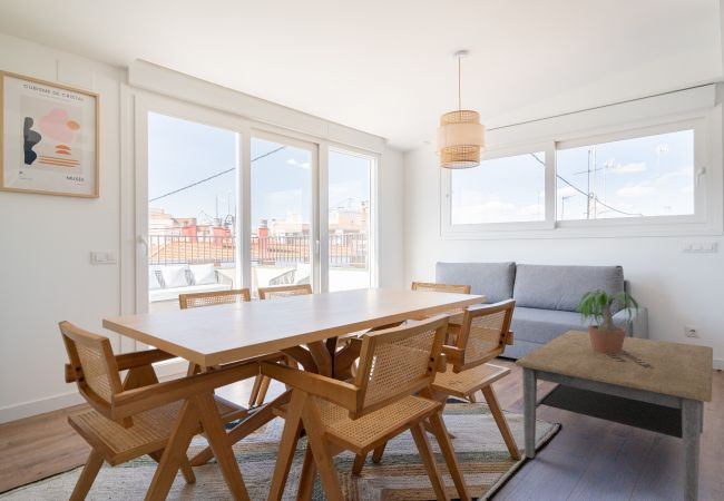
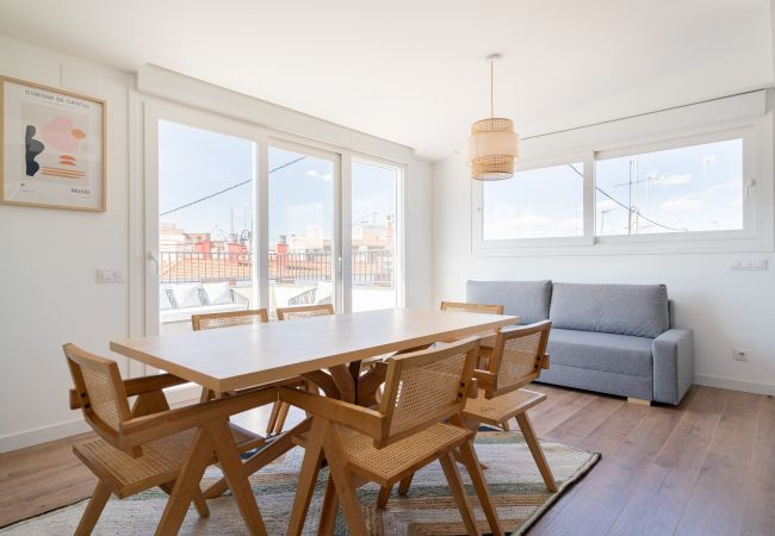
- coffee table (619, 397)
- potted plant (599, 320)
